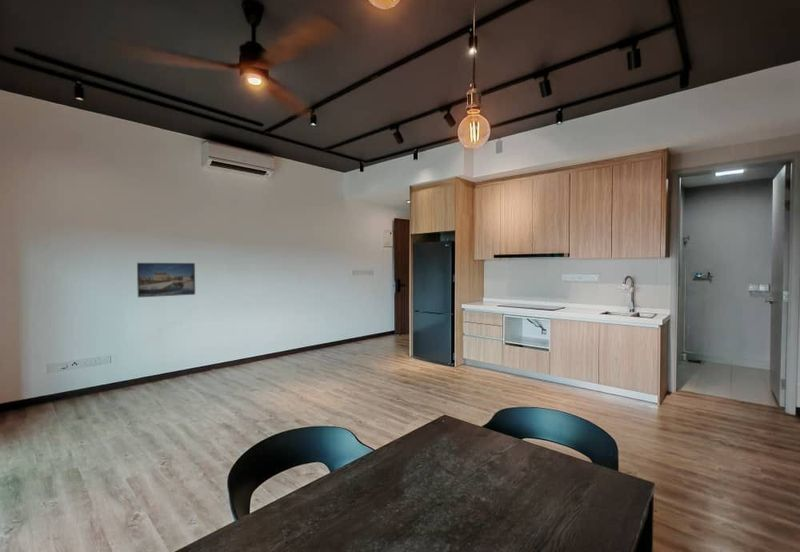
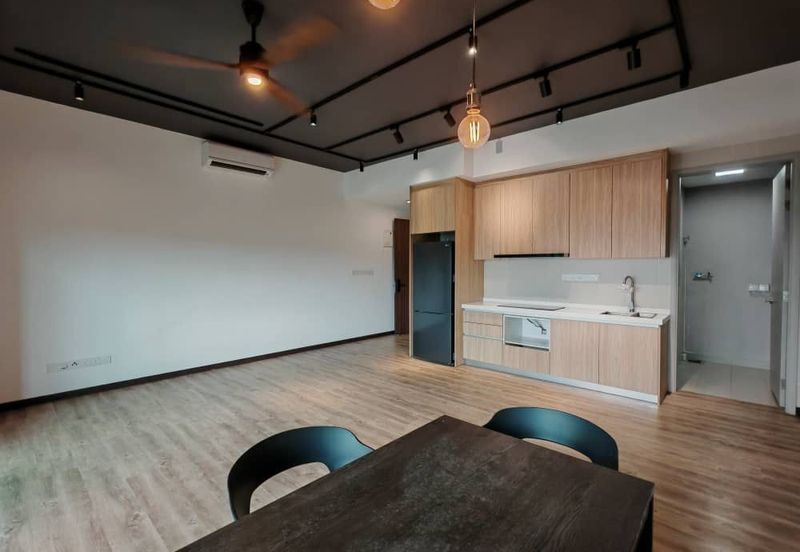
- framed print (167, 279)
